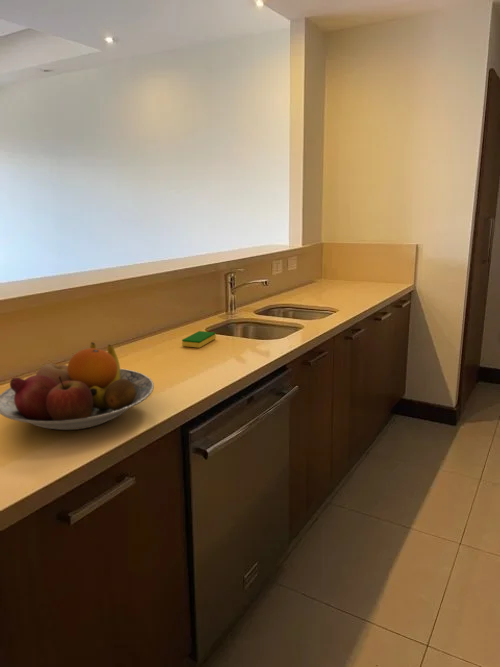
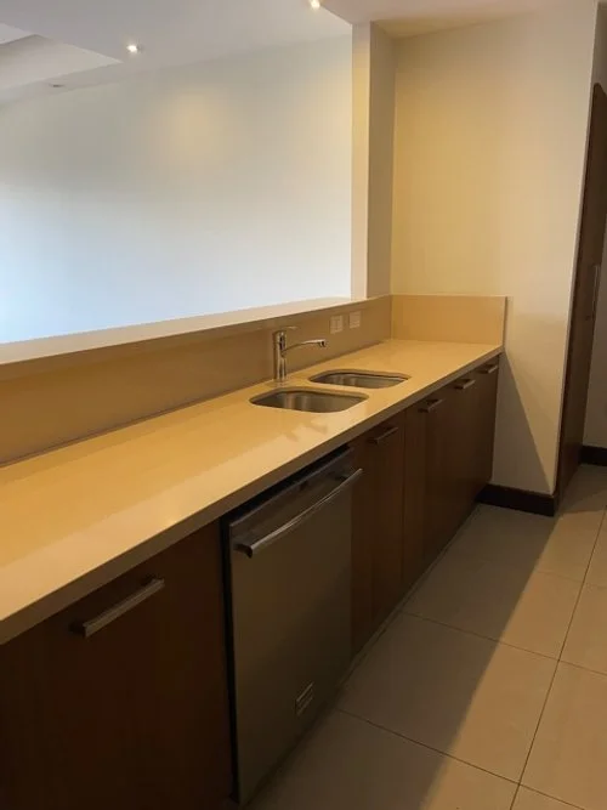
- dish sponge (199, 339)
- fruit bowl (77, 385)
